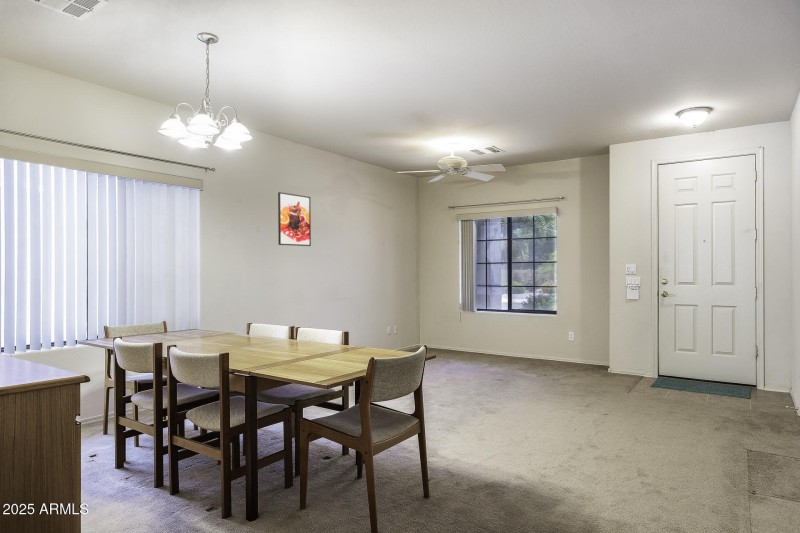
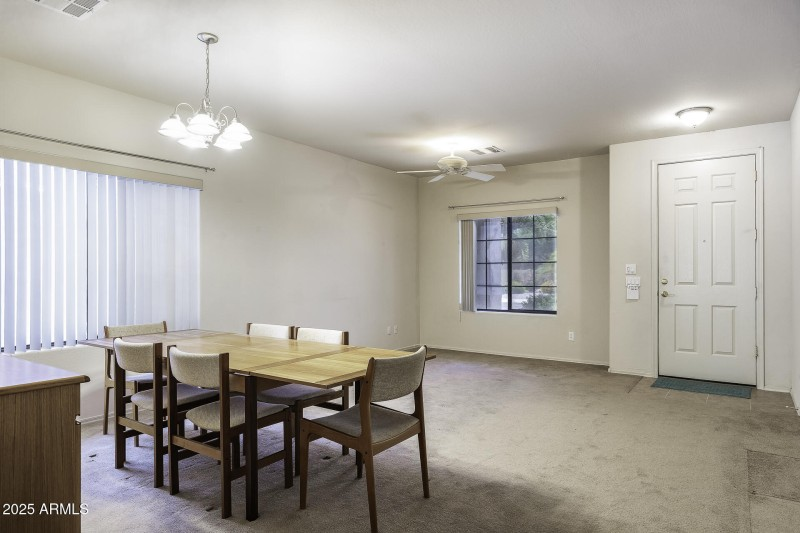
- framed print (295, 220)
